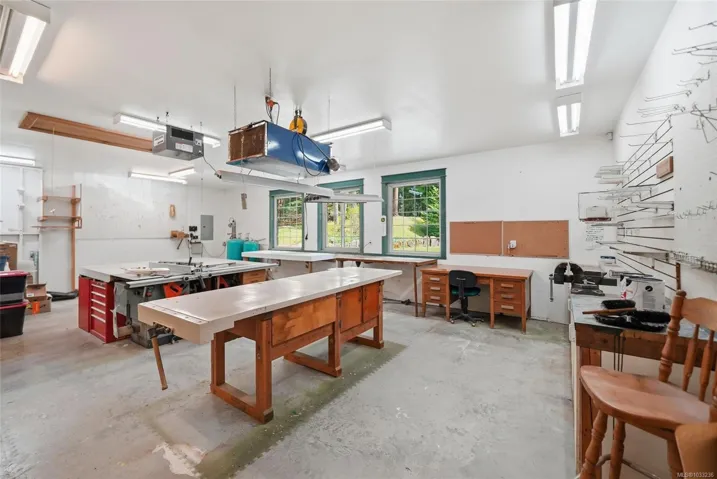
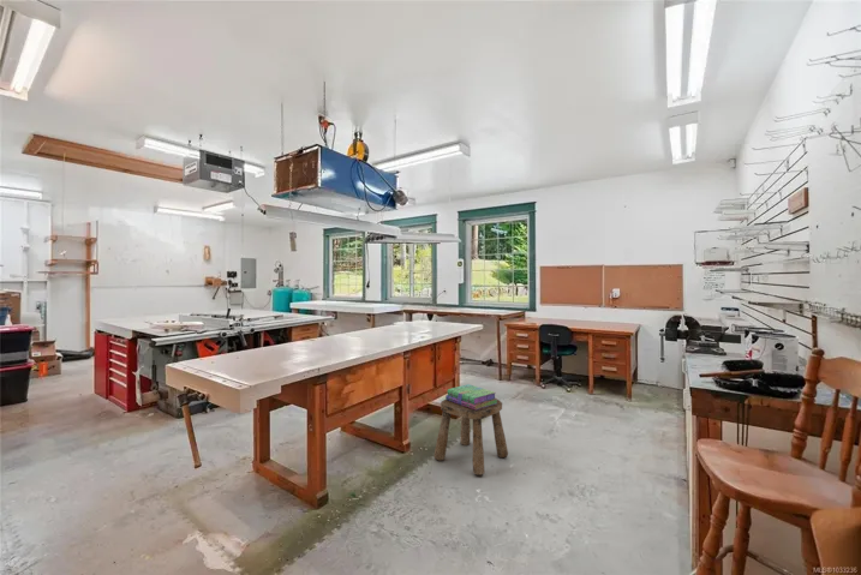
+ stool (468, 429)
+ stack of books (471, 395)
